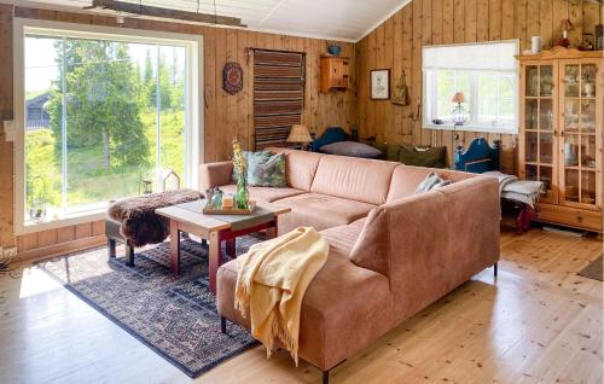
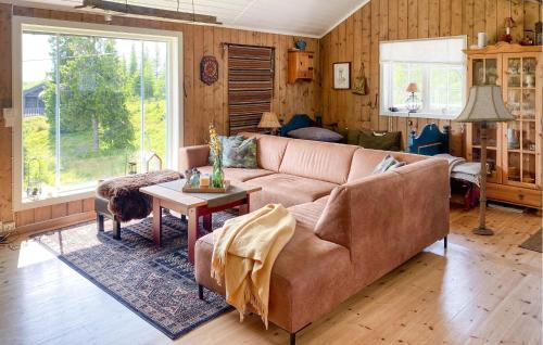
+ floor lamp (483, 157)
